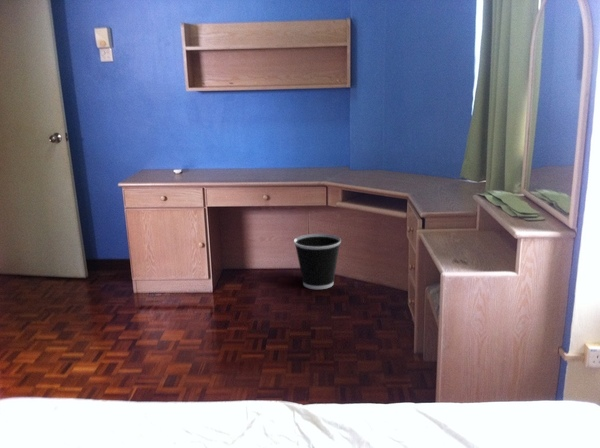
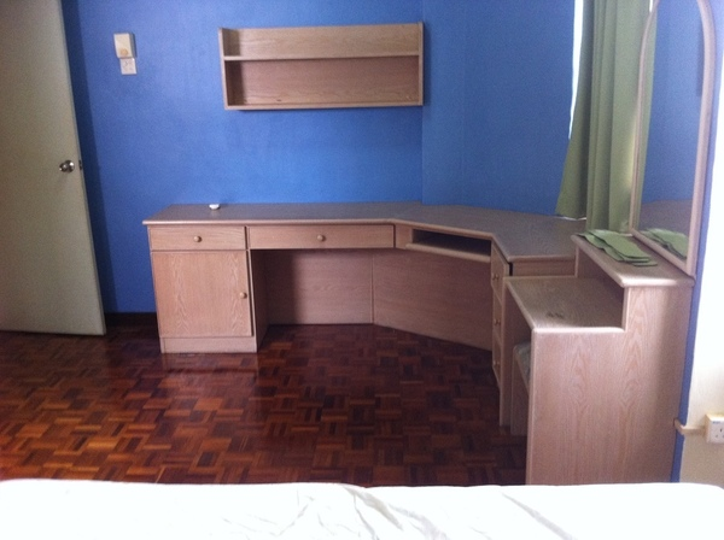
- wastebasket (317, 262)
